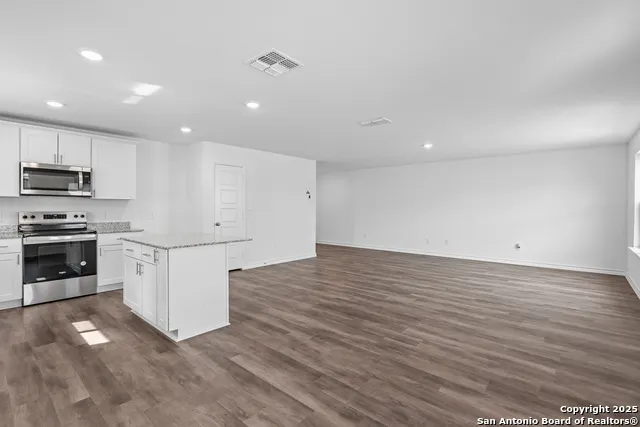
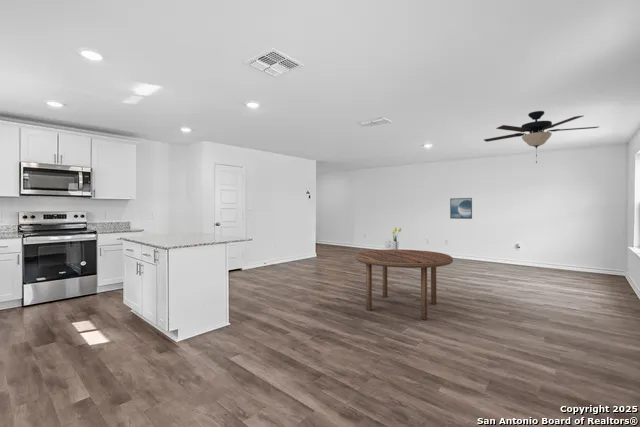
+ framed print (460, 208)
+ dining table (402, 267)
+ bouquet (393, 240)
+ ceiling fan (536, 138)
